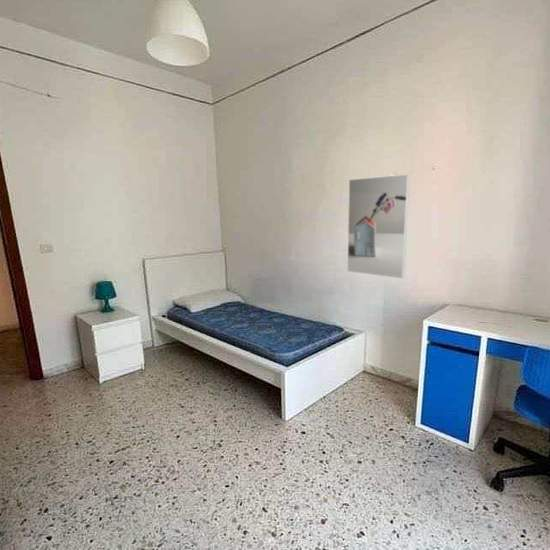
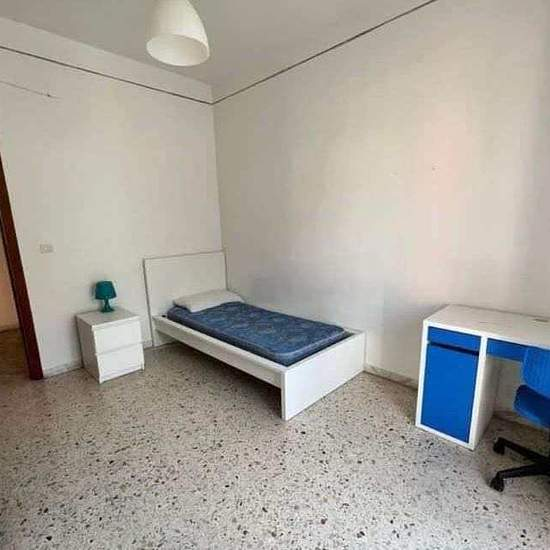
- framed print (375, 227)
